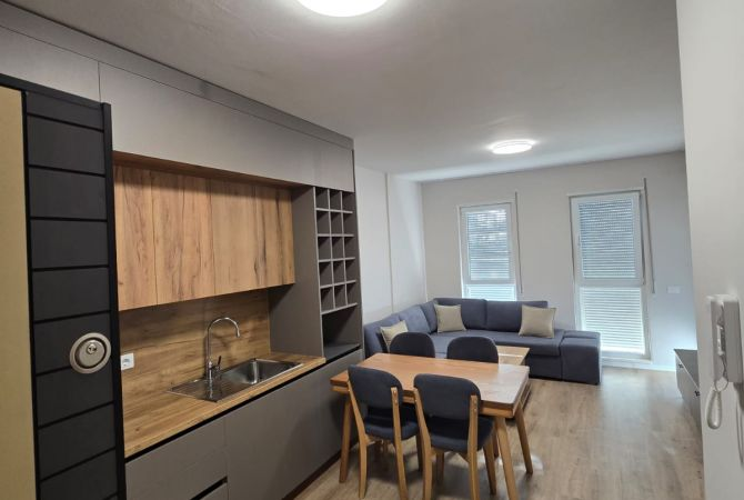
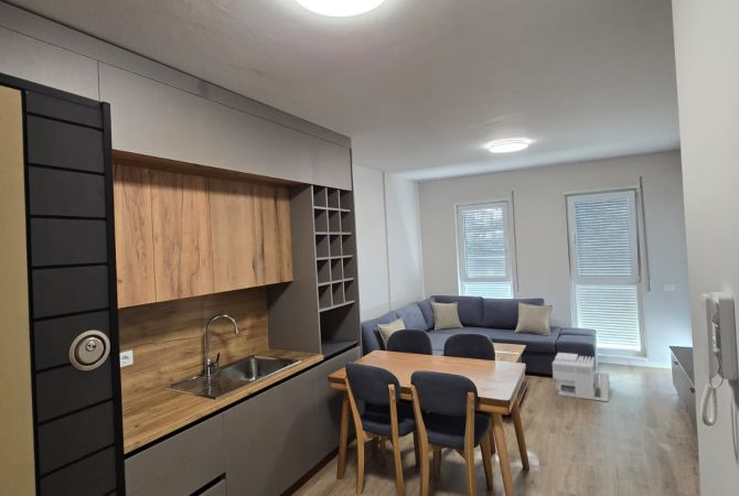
+ architectural model (580, 375)
